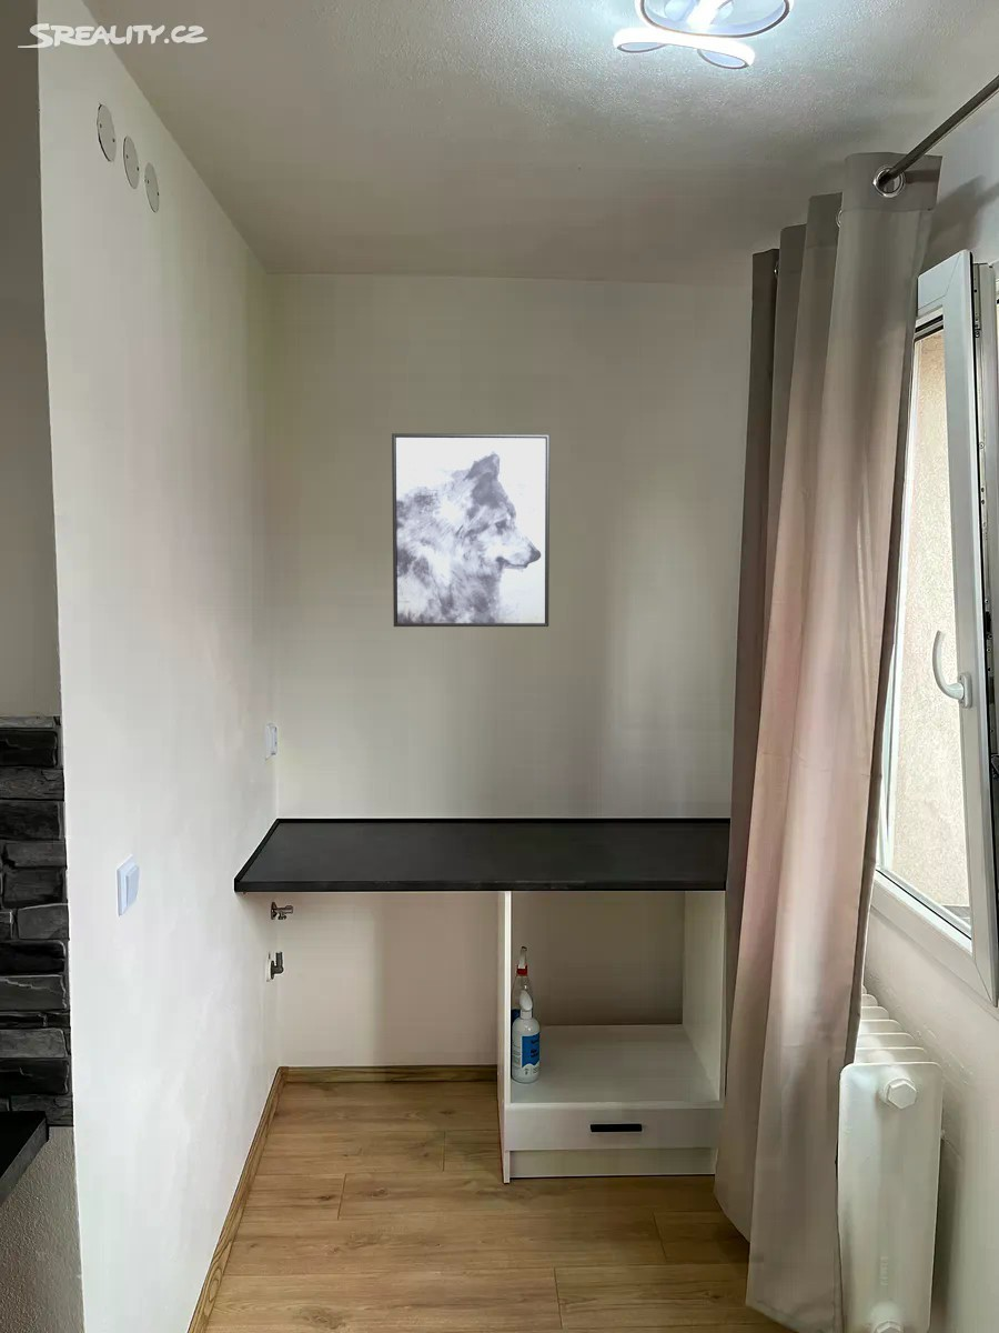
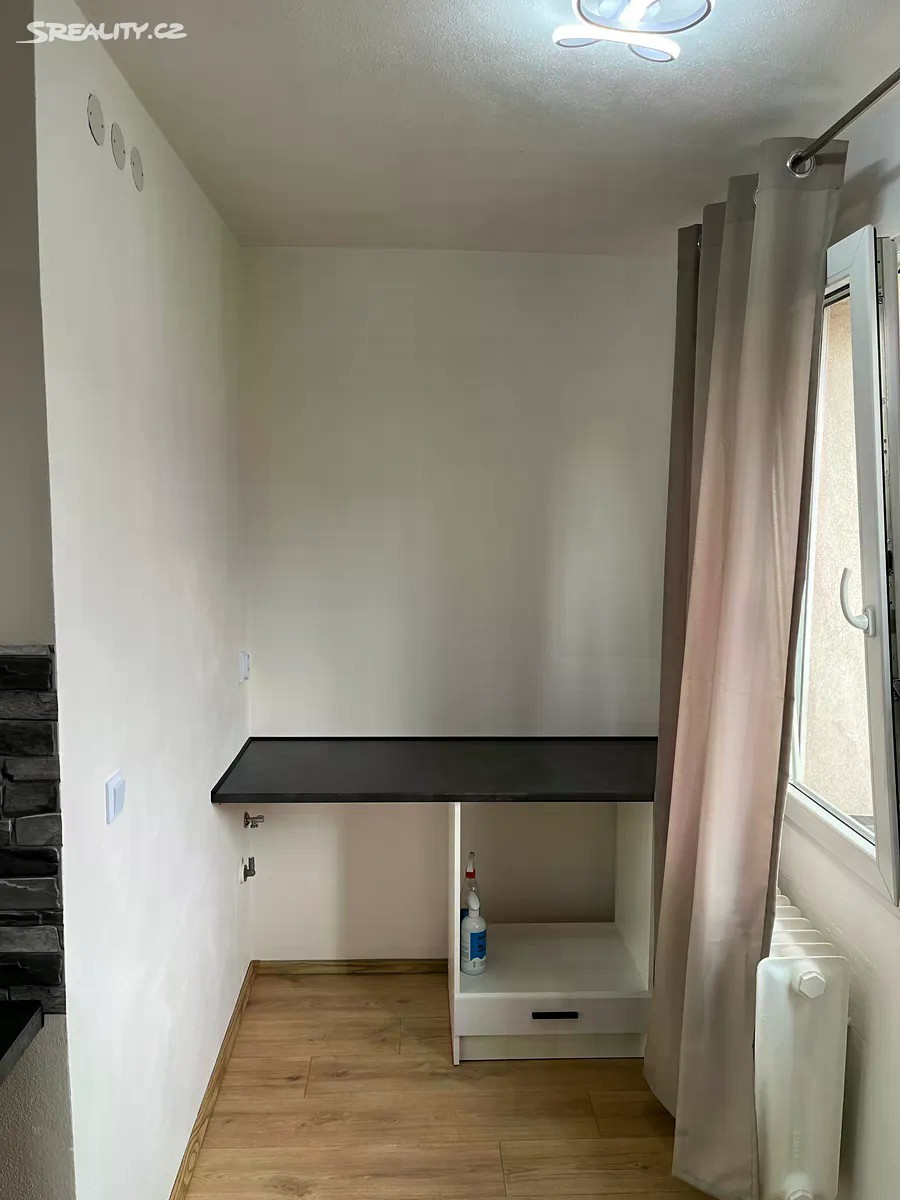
- wall art (471, 531)
